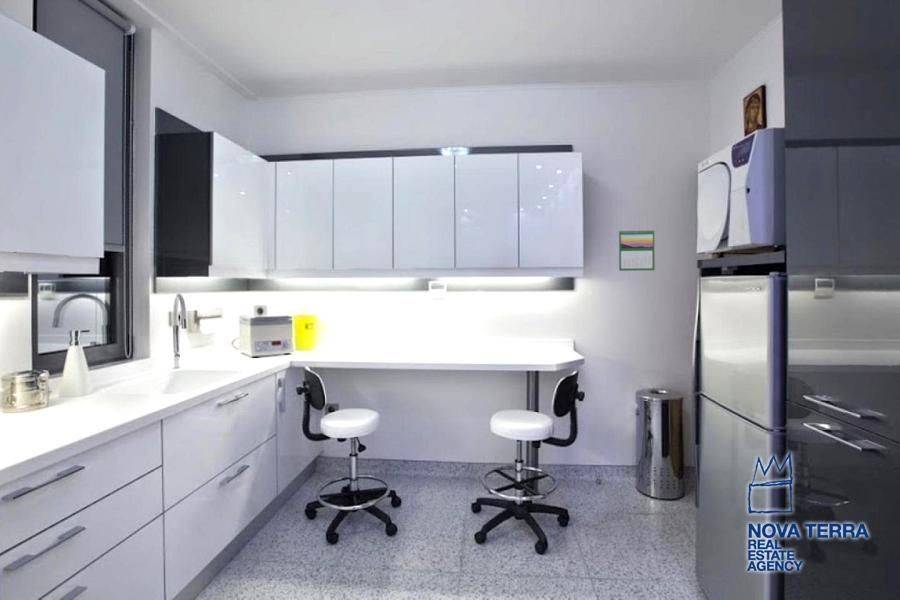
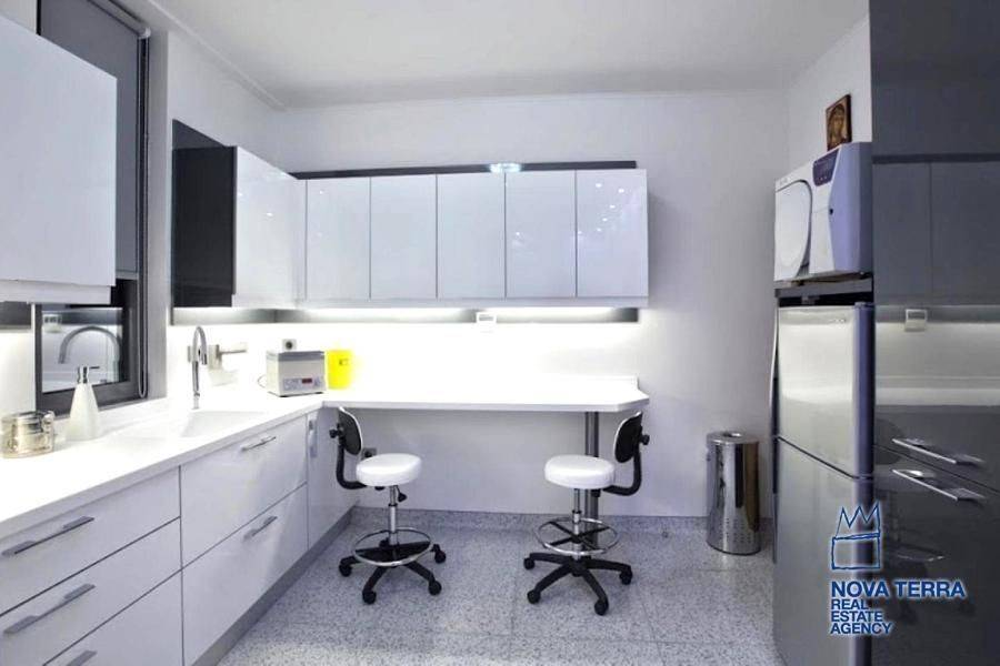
- calendar (636, 249)
